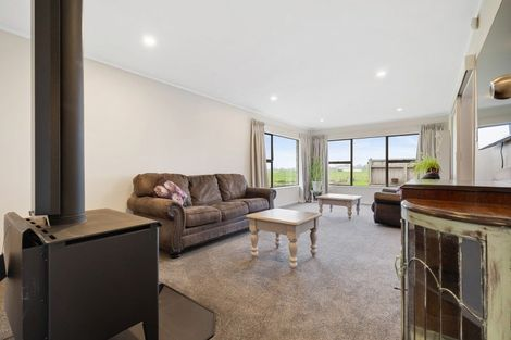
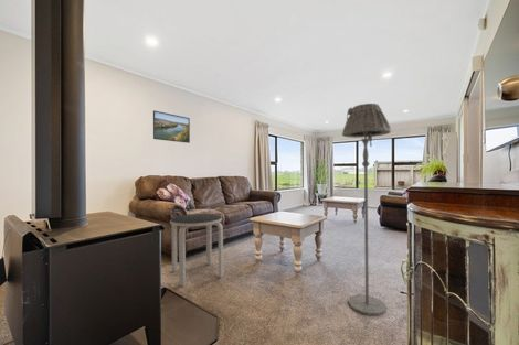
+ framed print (172, 128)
+ side table (206, 245)
+ floor lamp (366, 205)
